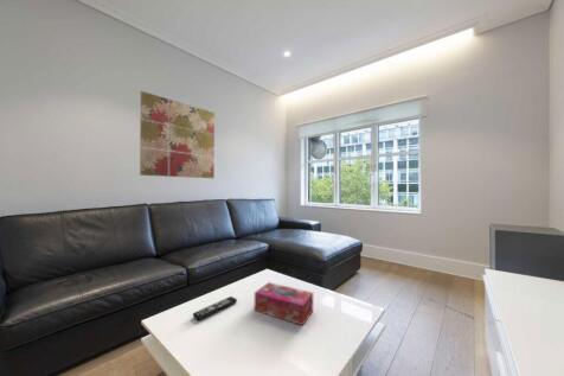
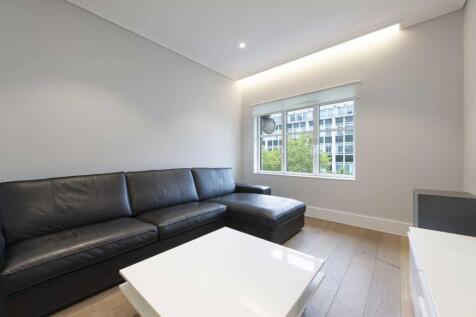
- remote control (216, 307)
- wall art (181, 140)
- tissue box (283, 301)
